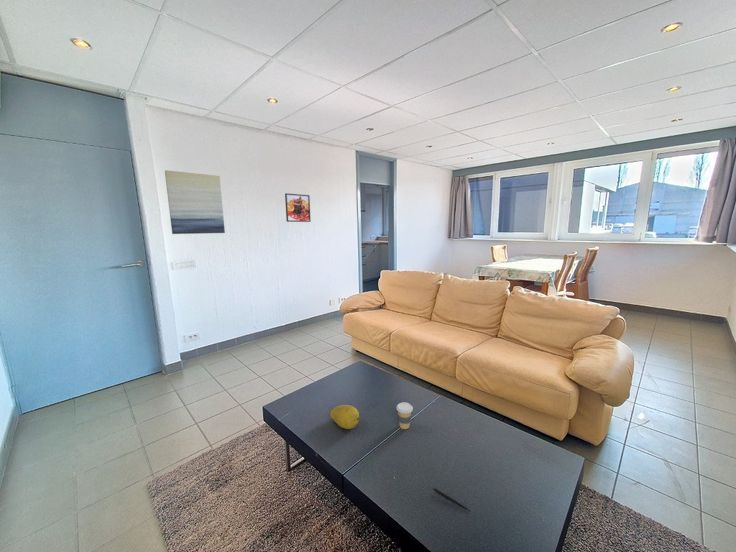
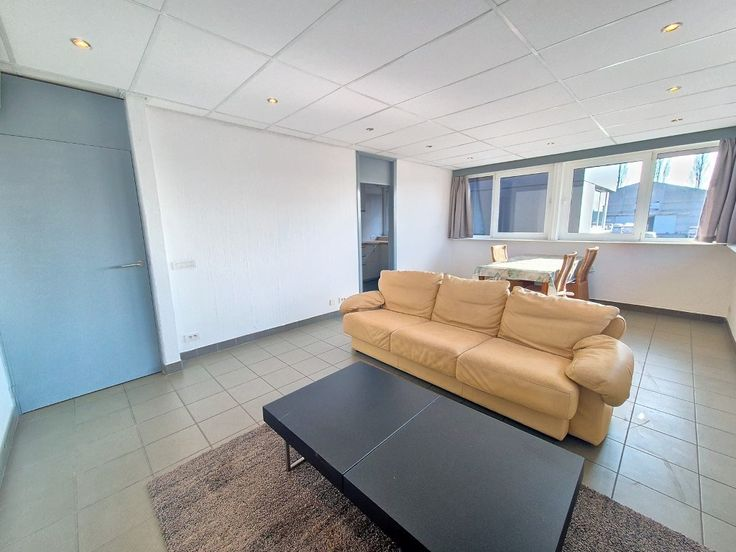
- fruit (344, 415)
- pen (451, 499)
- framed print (298, 208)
- wall art (196, 204)
- coffee cup (404, 416)
